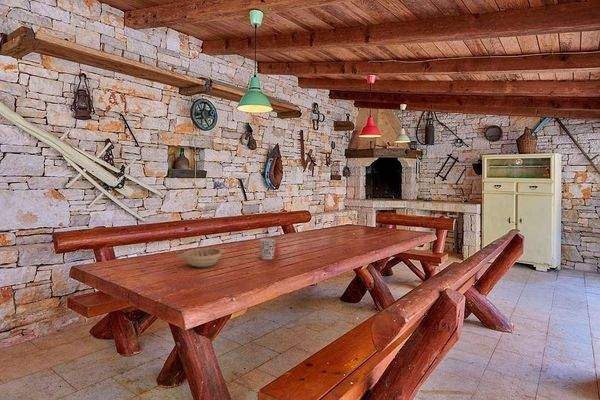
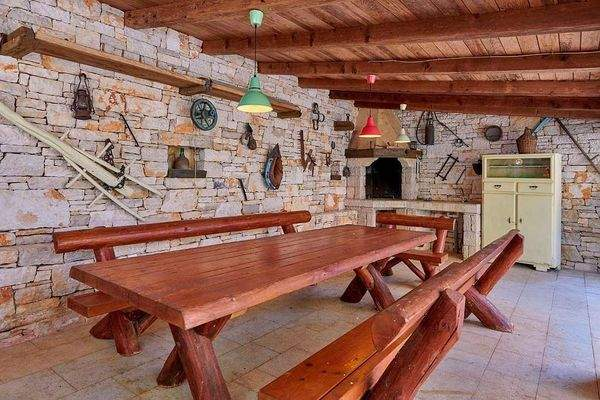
- decorative bowl (202, 258)
- cup (267, 248)
